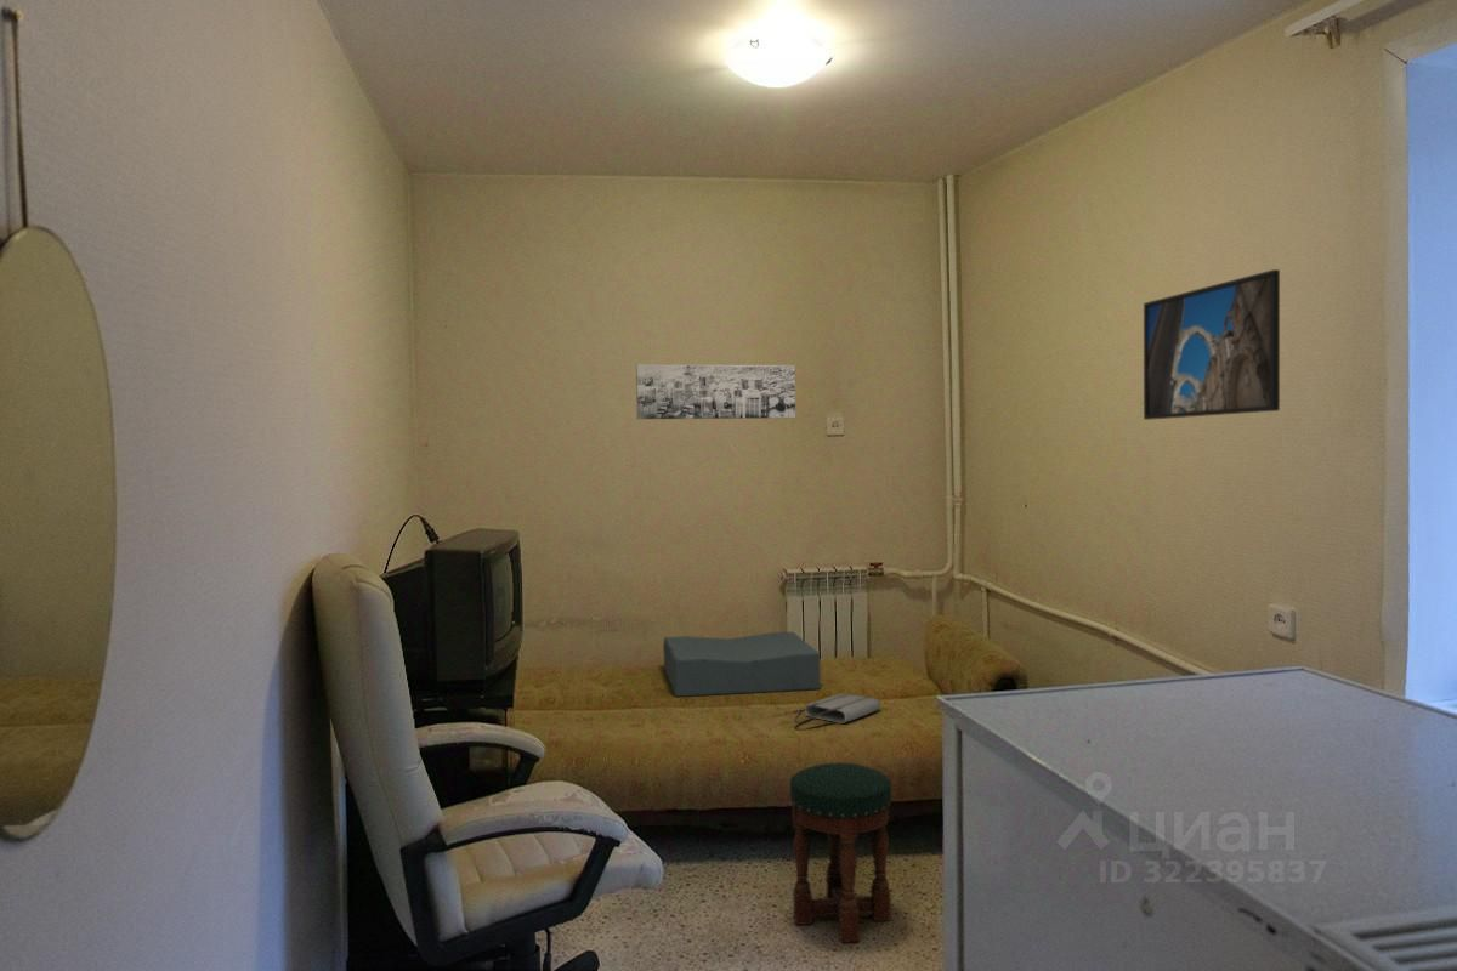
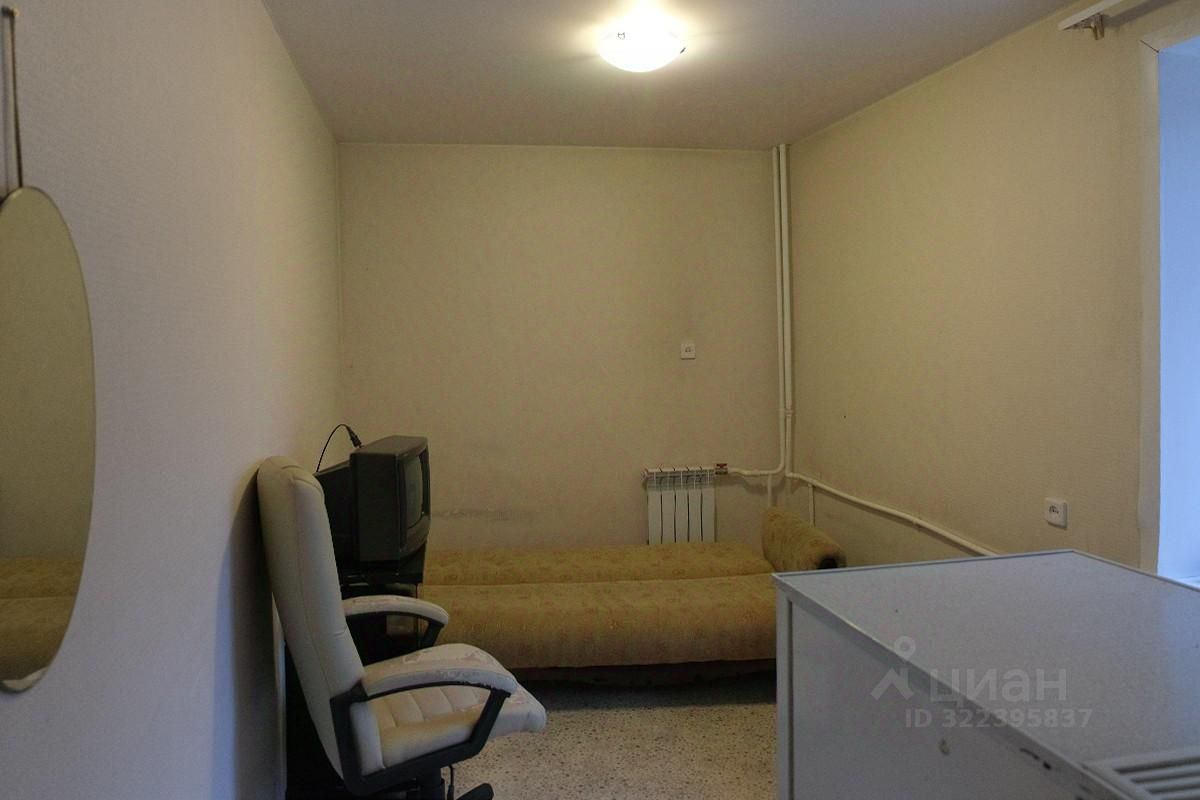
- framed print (1204, 351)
- cushion (737, 660)
- tote bag (832, 710)
- wall art (716, 391)
- stool (840, 844)
